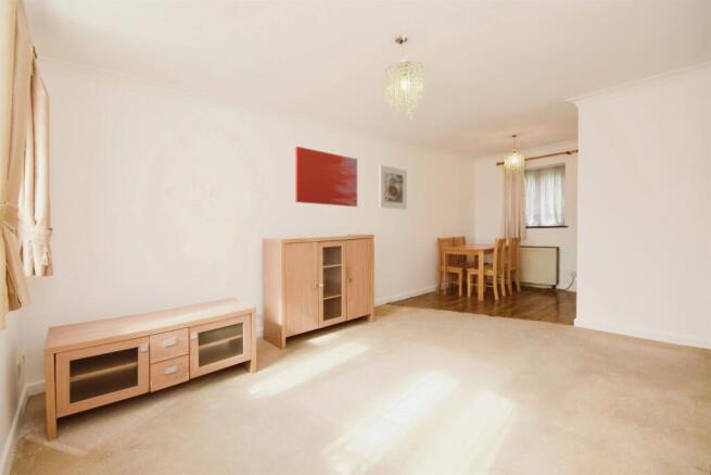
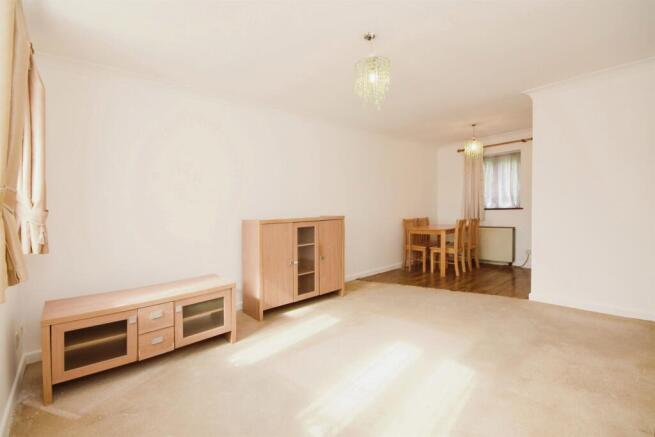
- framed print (393, 188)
- wall art (328, 178)
